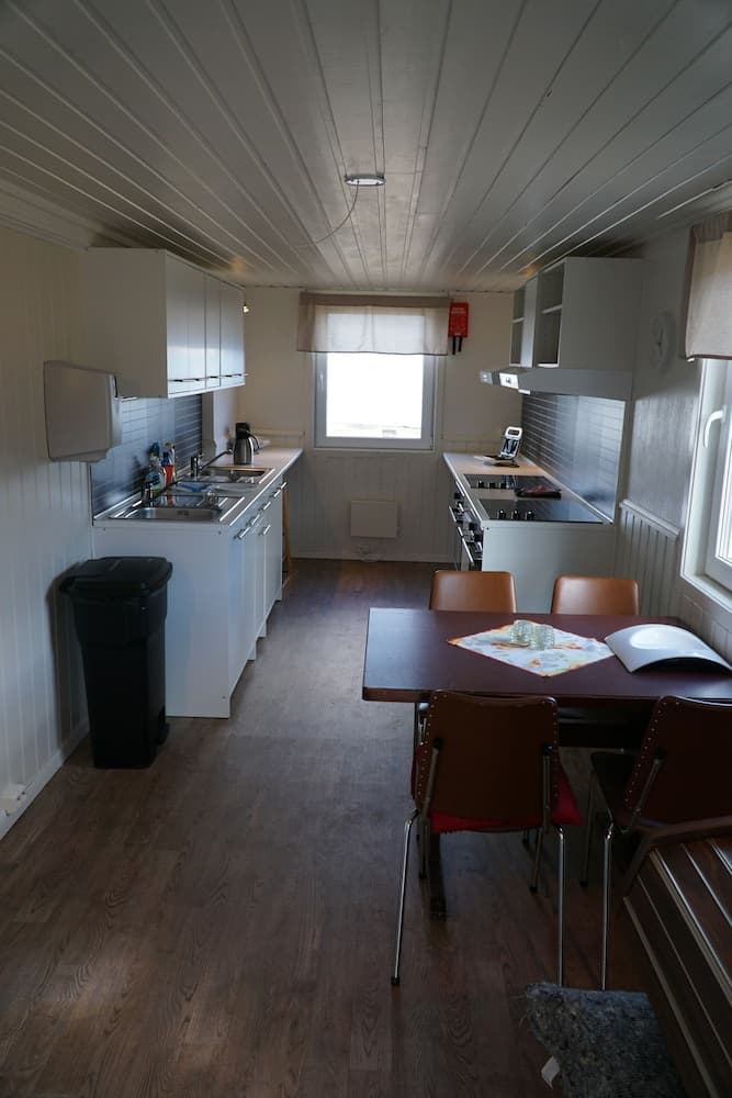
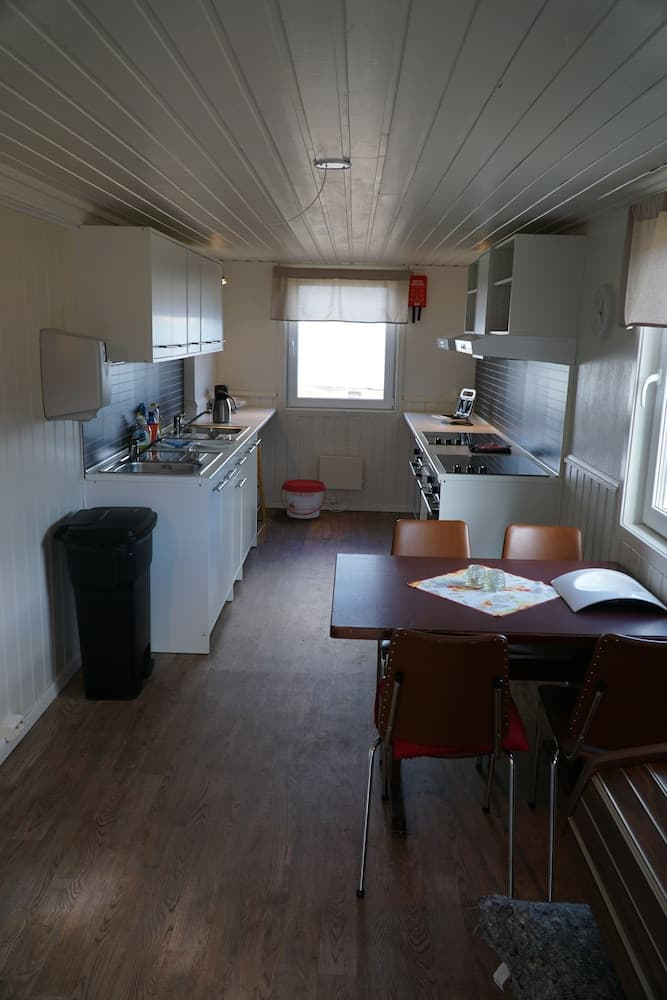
+ bucket (303, 498)
